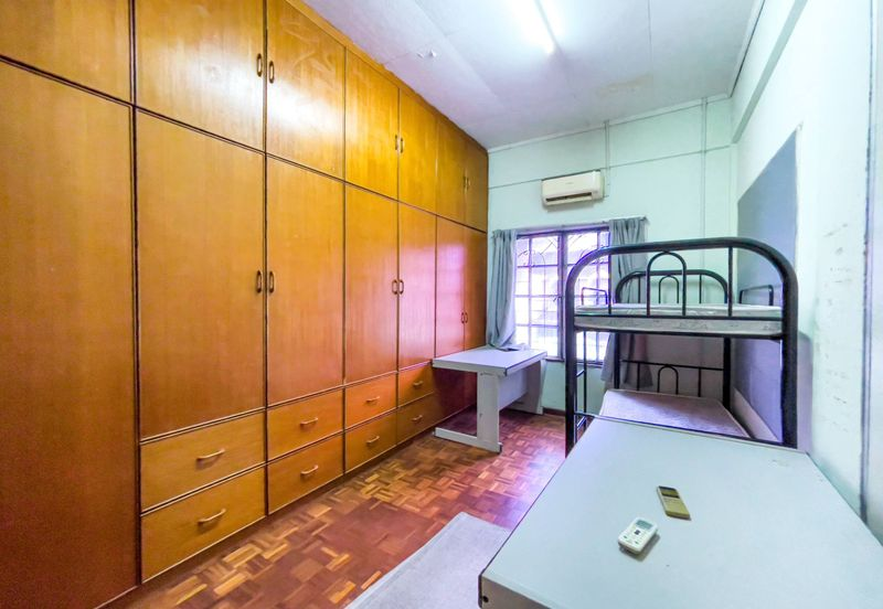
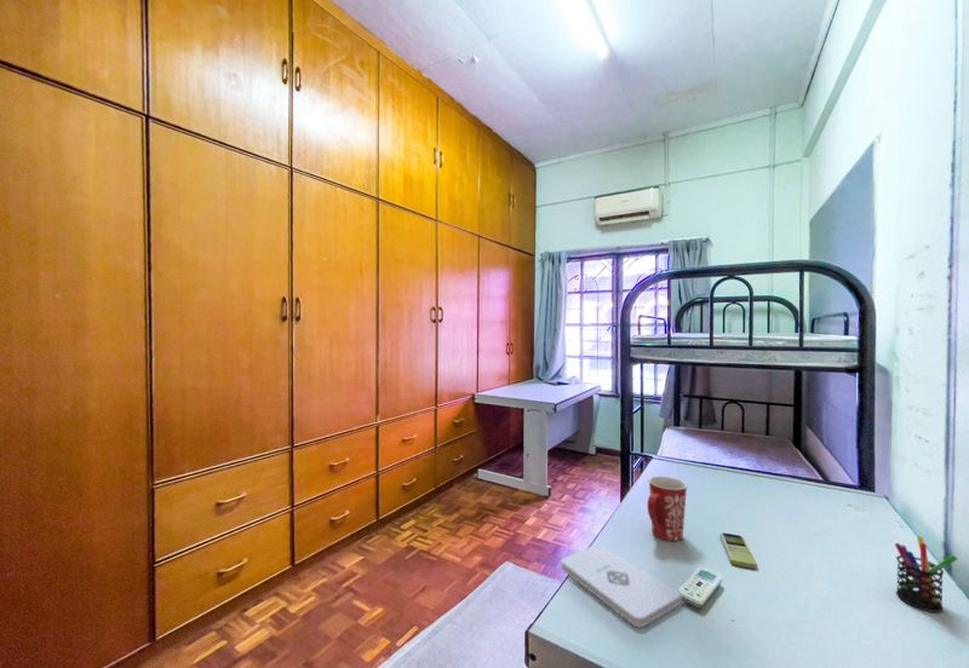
+ notepad (615, 580)
+ mug (663, 509)
+ pen holder (924, 571)
